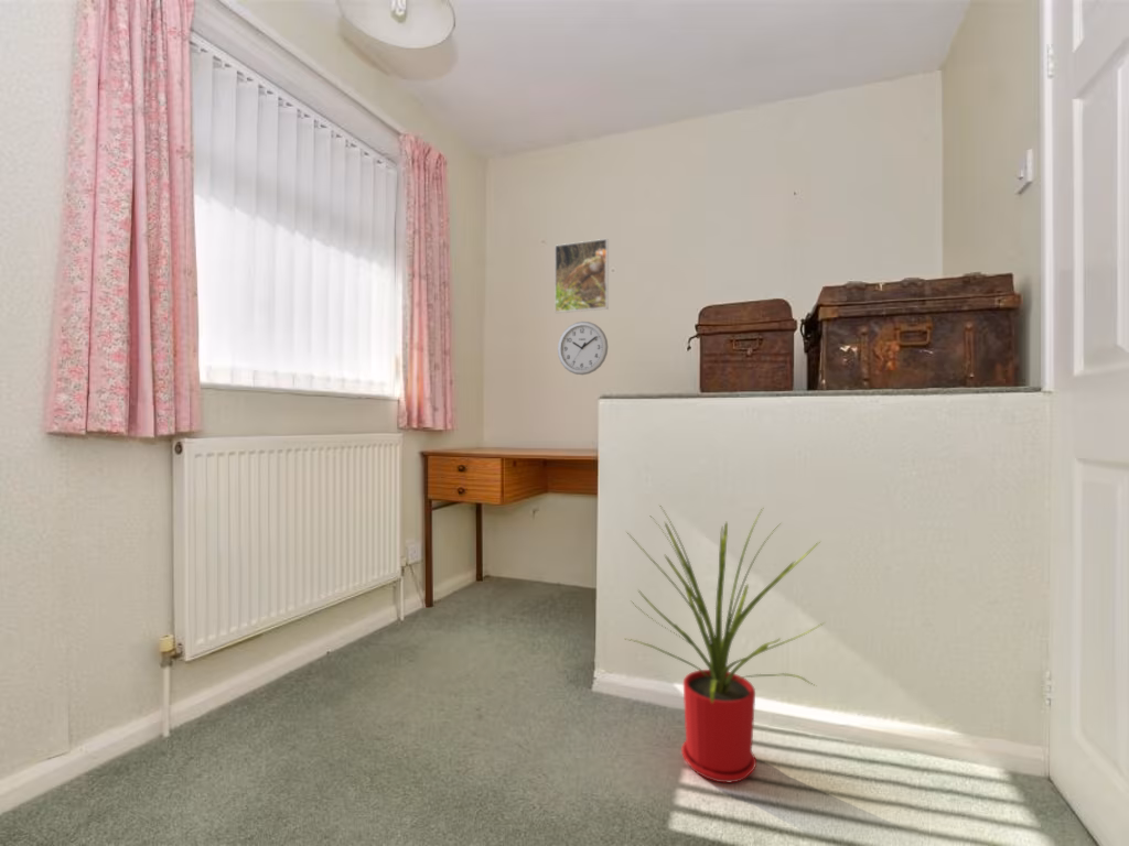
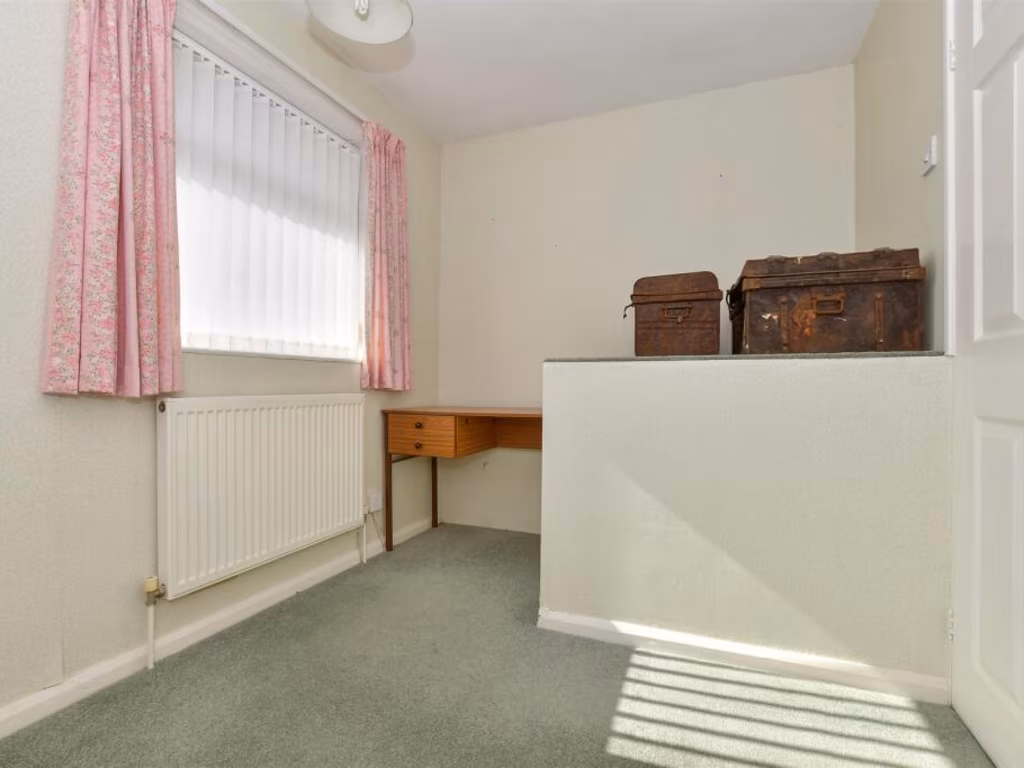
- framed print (581, 276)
- house plant (719, 634)
- wall clock (581, 347)
